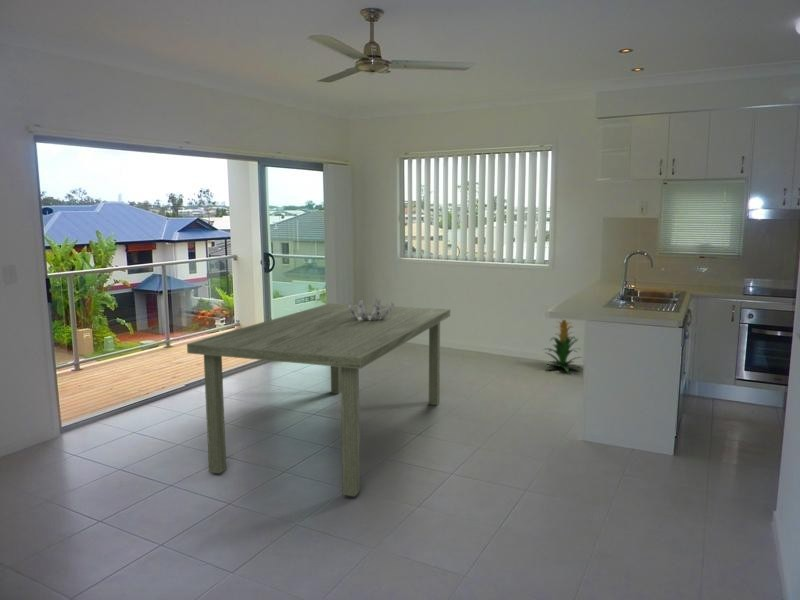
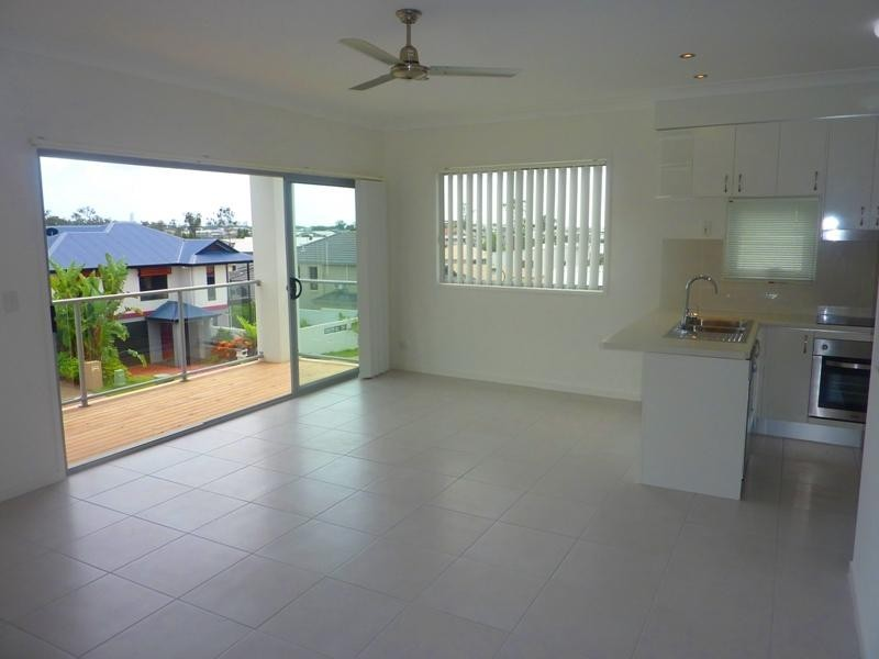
- dining table (341, 378)
- decorative bowl (373, 308)
- indoor plant (564, 337)
